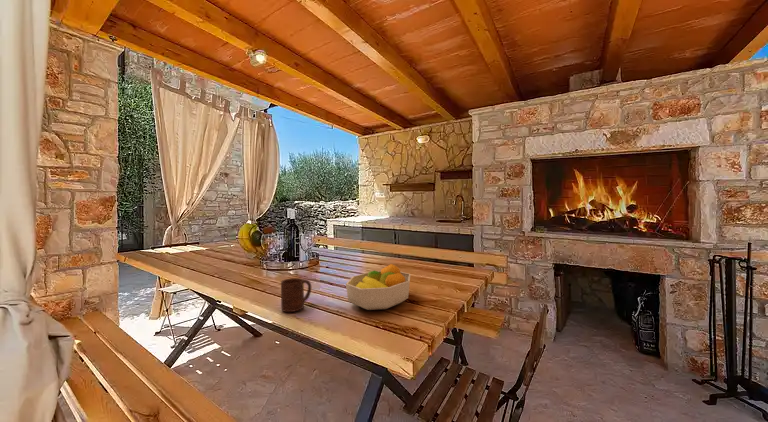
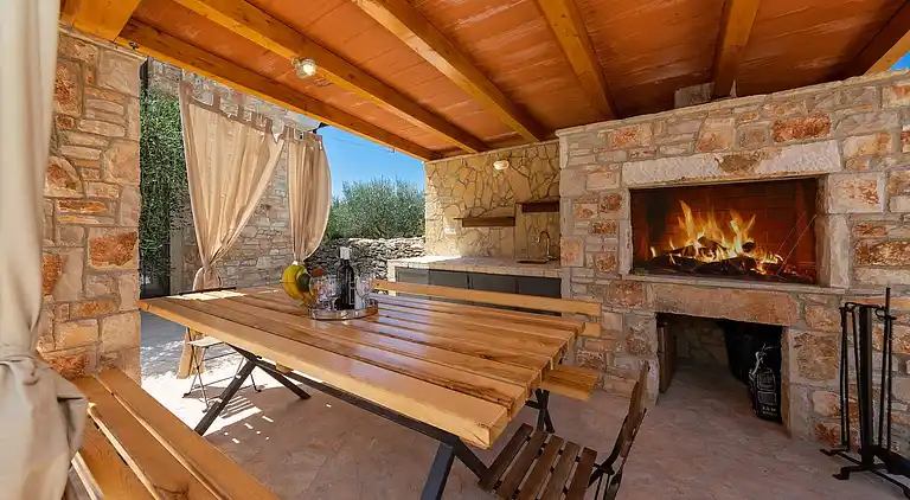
- cup (295, 293)
- fruit bowl (380, 284)
